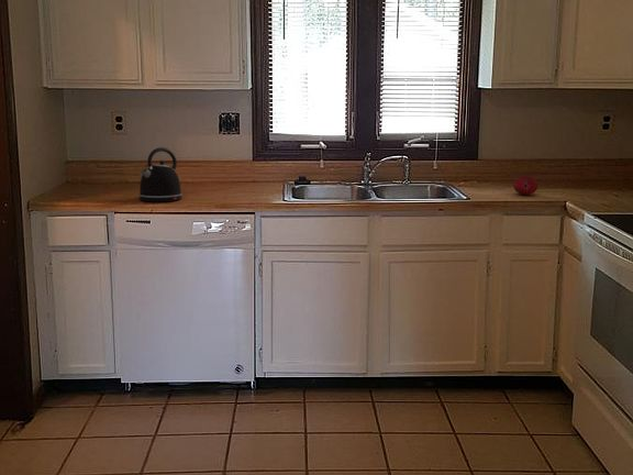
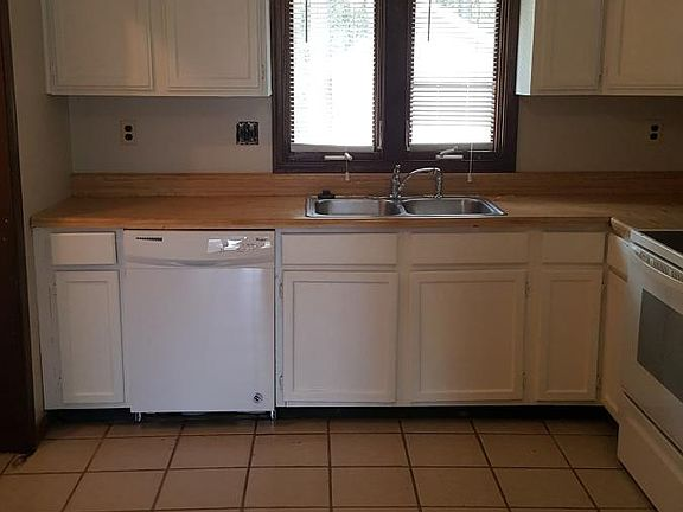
- kettle (159, 173)
- fruit (524, 185)
